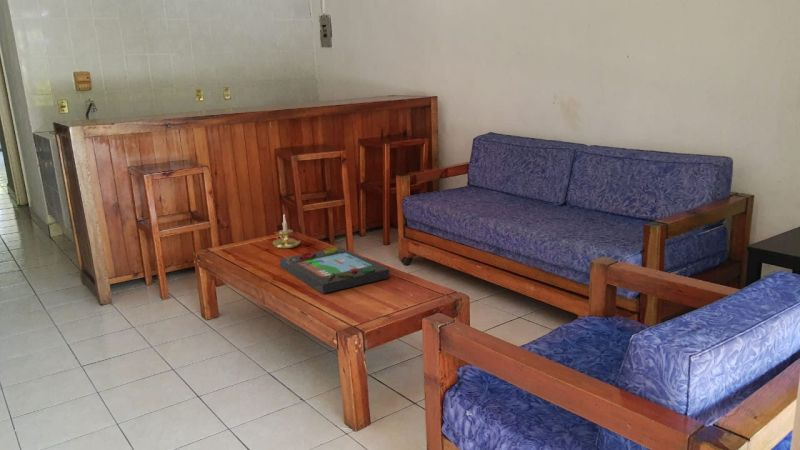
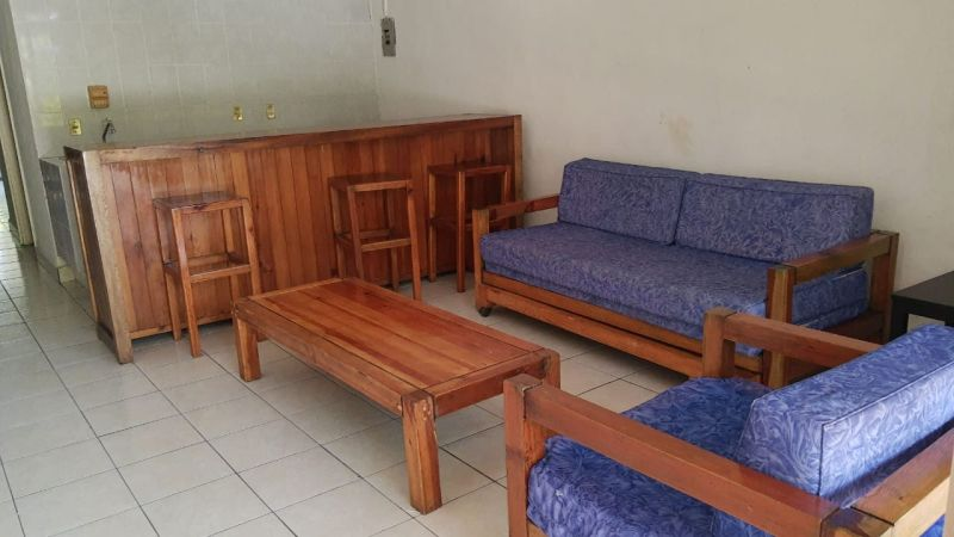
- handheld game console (333, 266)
- candle holder (283, 229)
